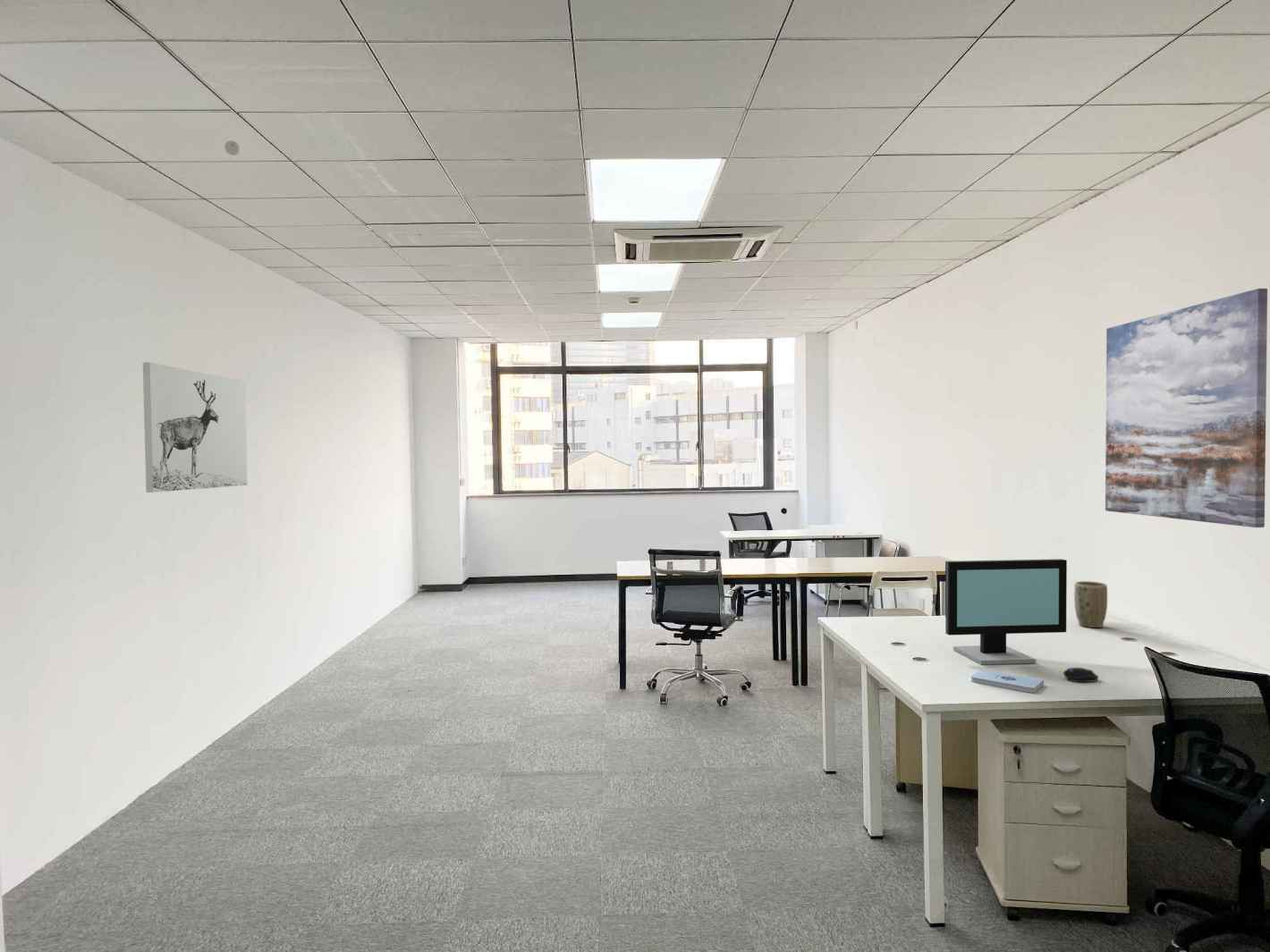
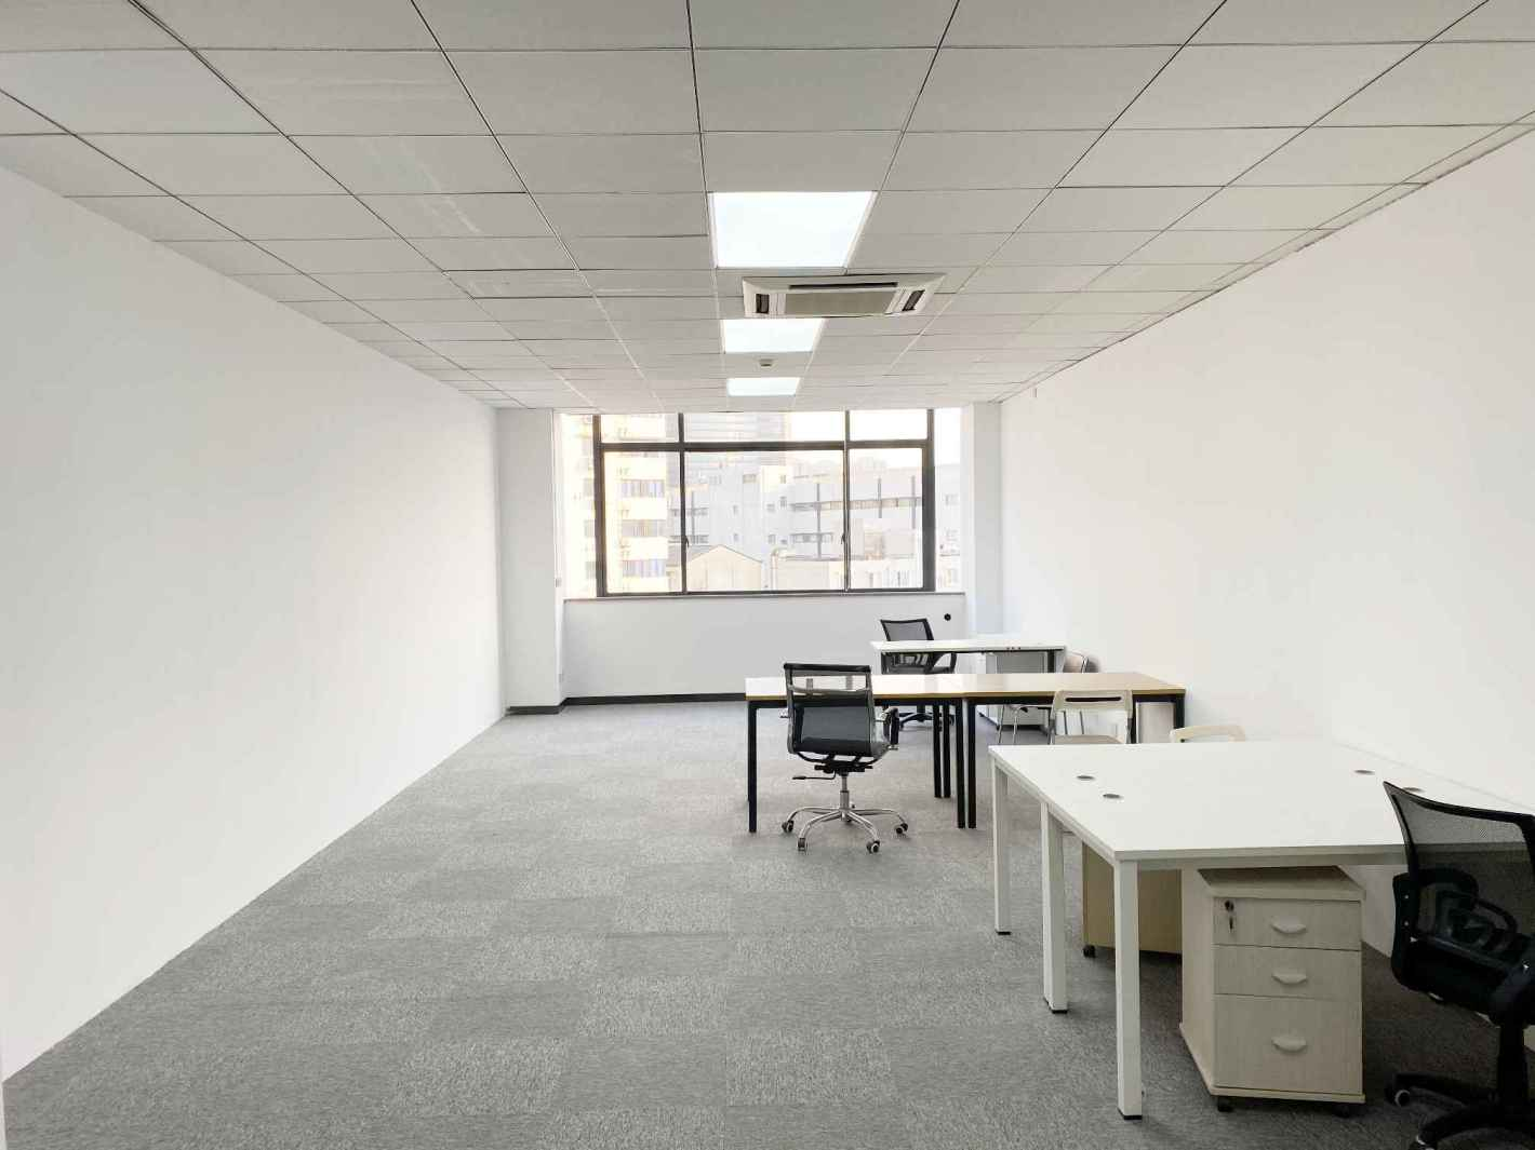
- computer mouse (1080, 673)
- plant pot (1090, 604)
- computer monitor (993, 607)
- notepad (1006, 680)
- eyeball (232, 147)
- wall art (200, 430)
- wall art (1174, 415)
